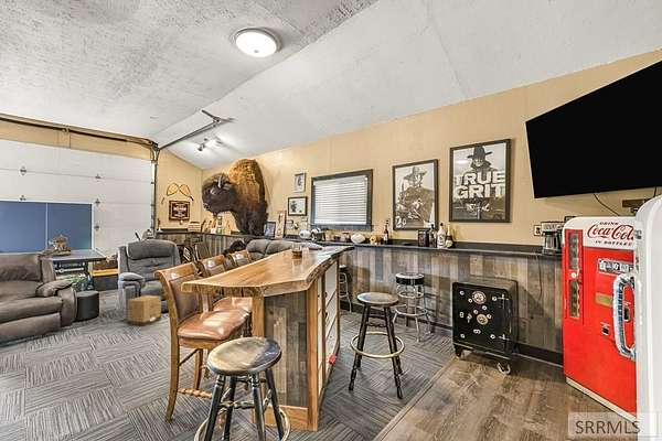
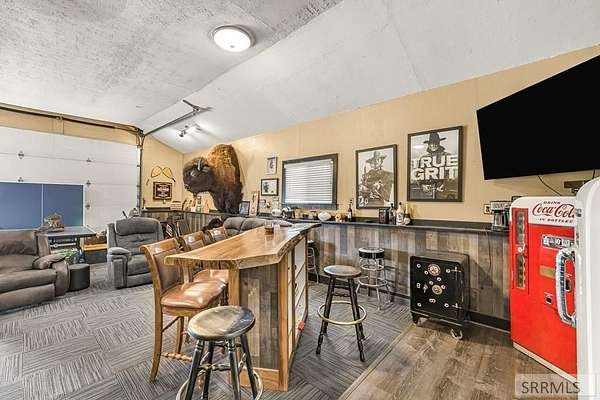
- cardboard box (145, 310)
